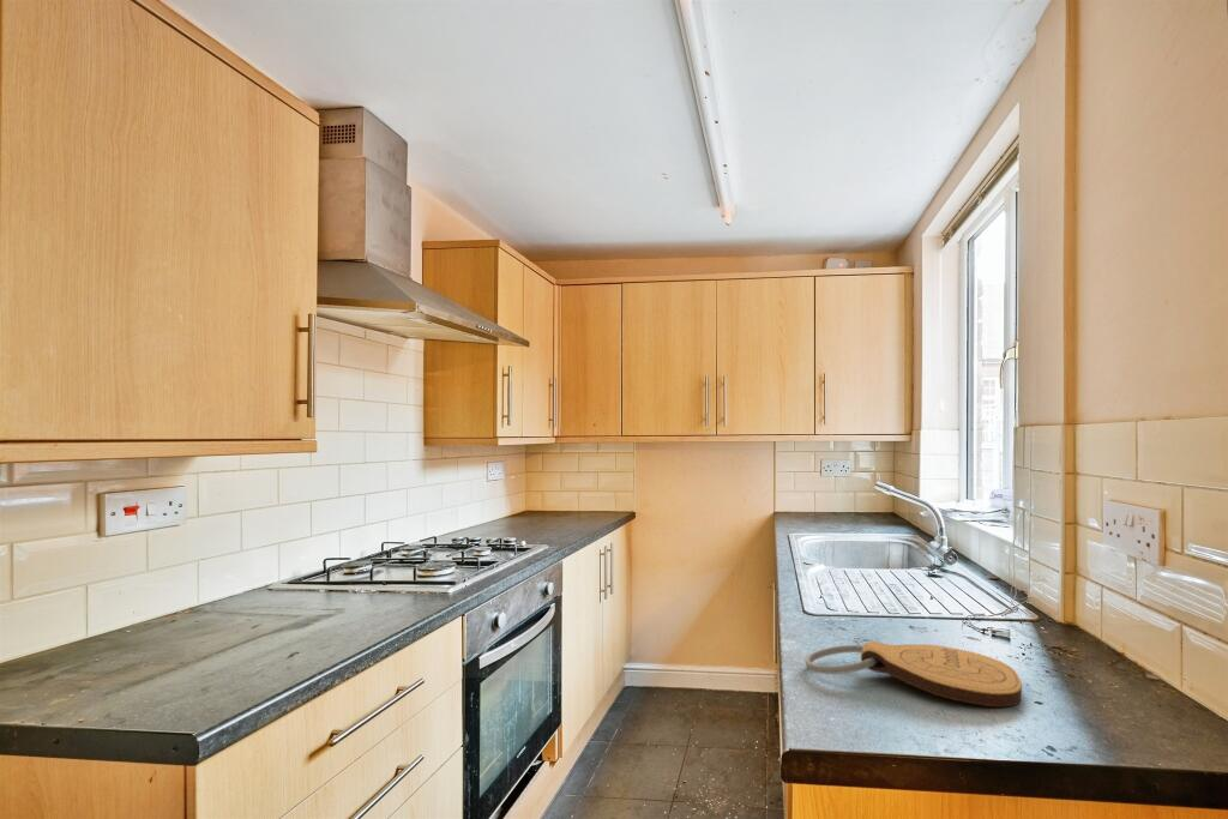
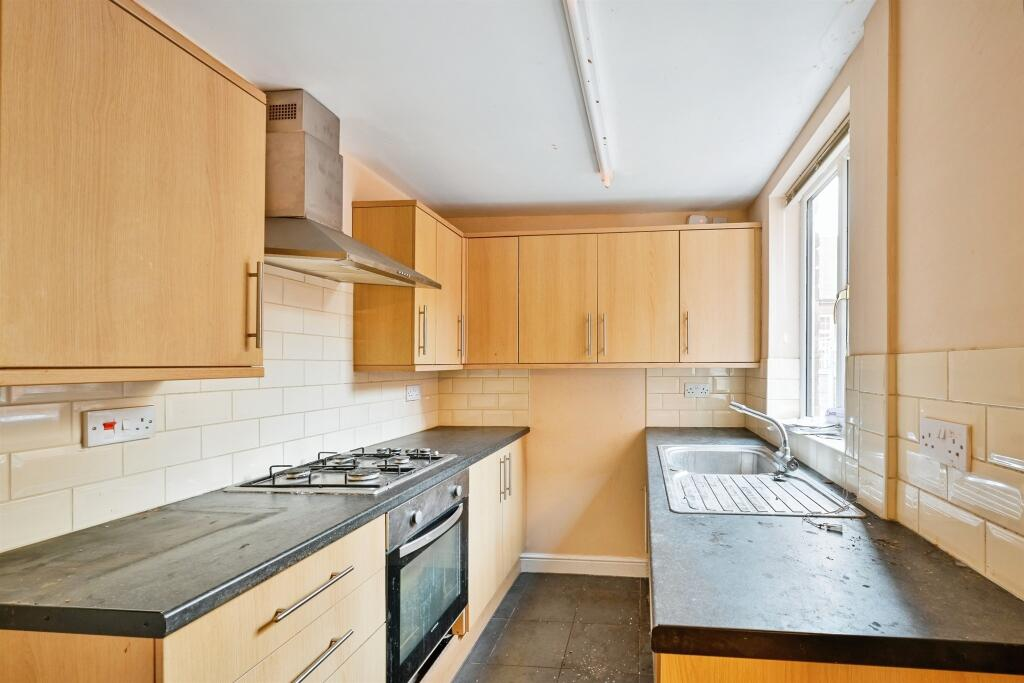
- key chain (907, 663)
